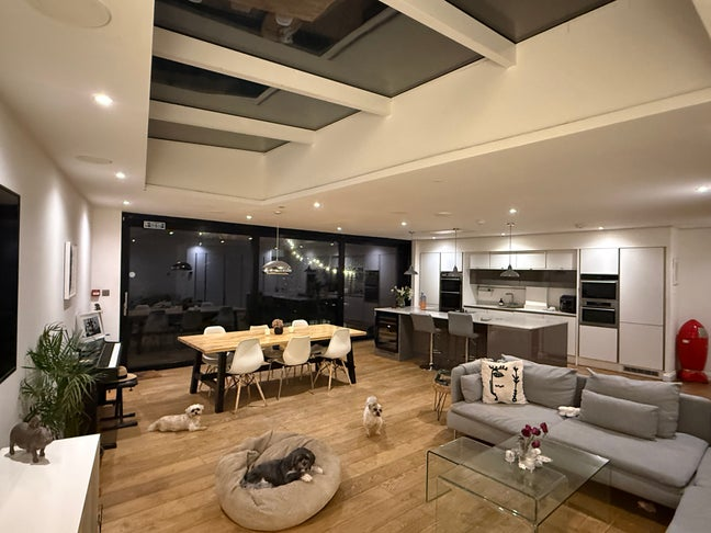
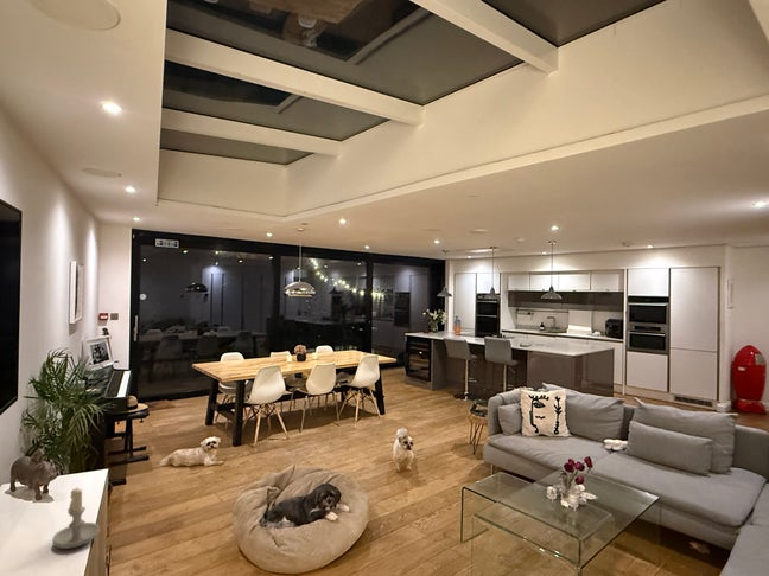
+ candle (76, 513)
